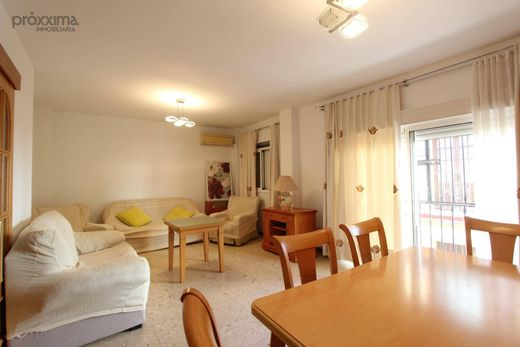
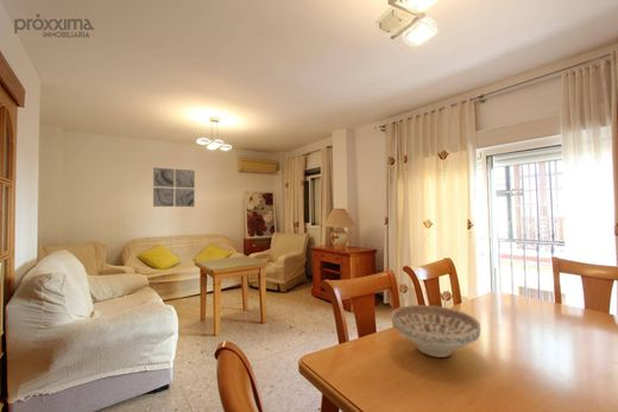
+ wall art (174, 186)
+ decorative bowl (434, 334)
